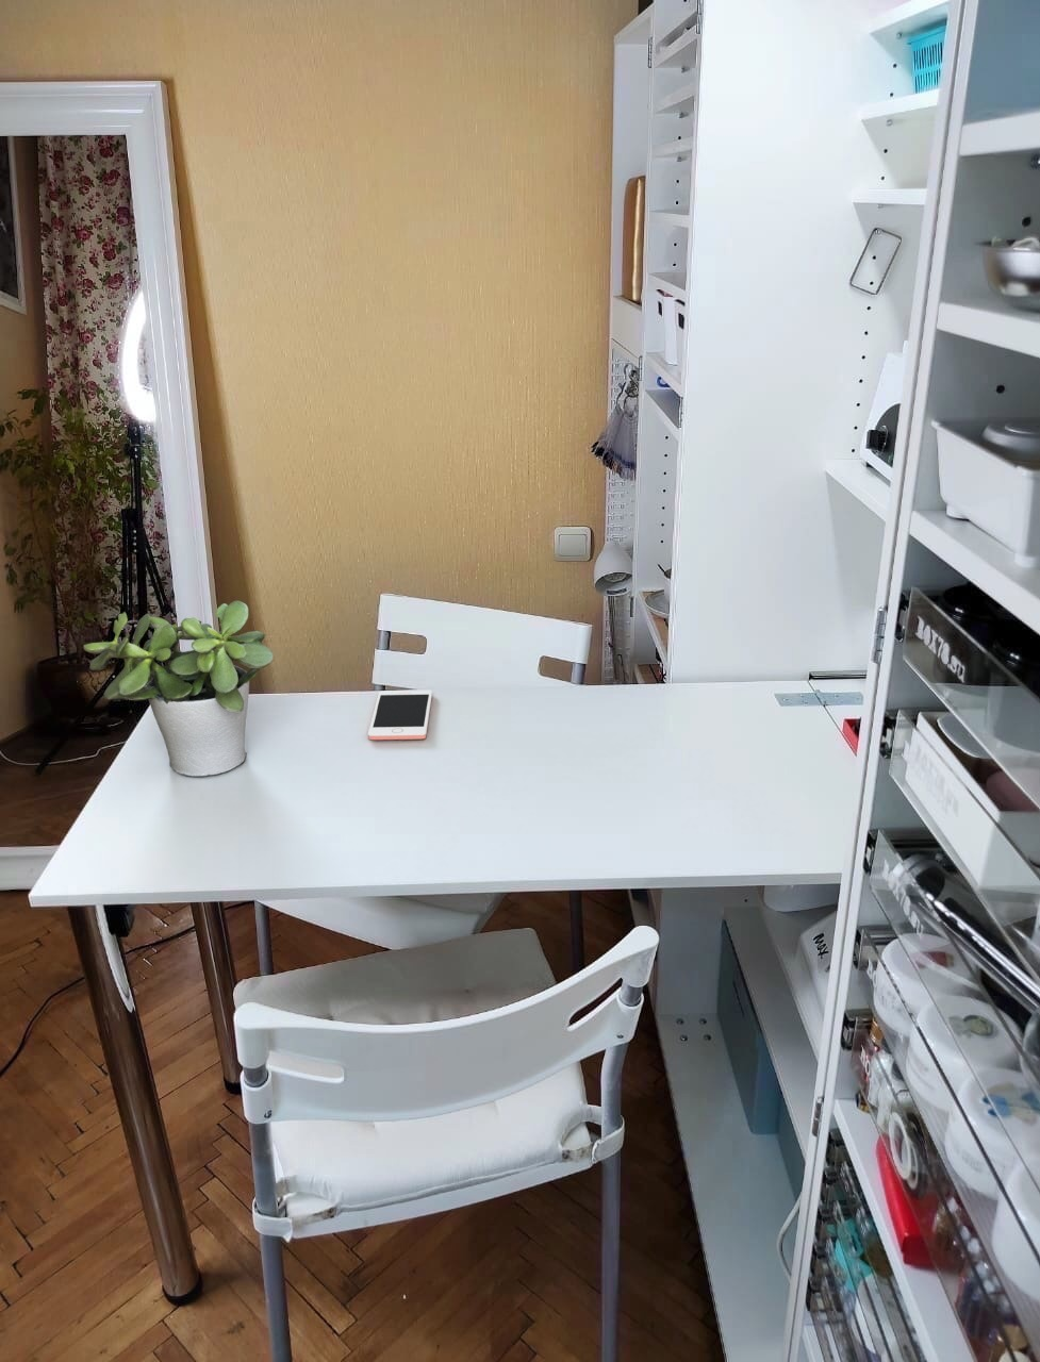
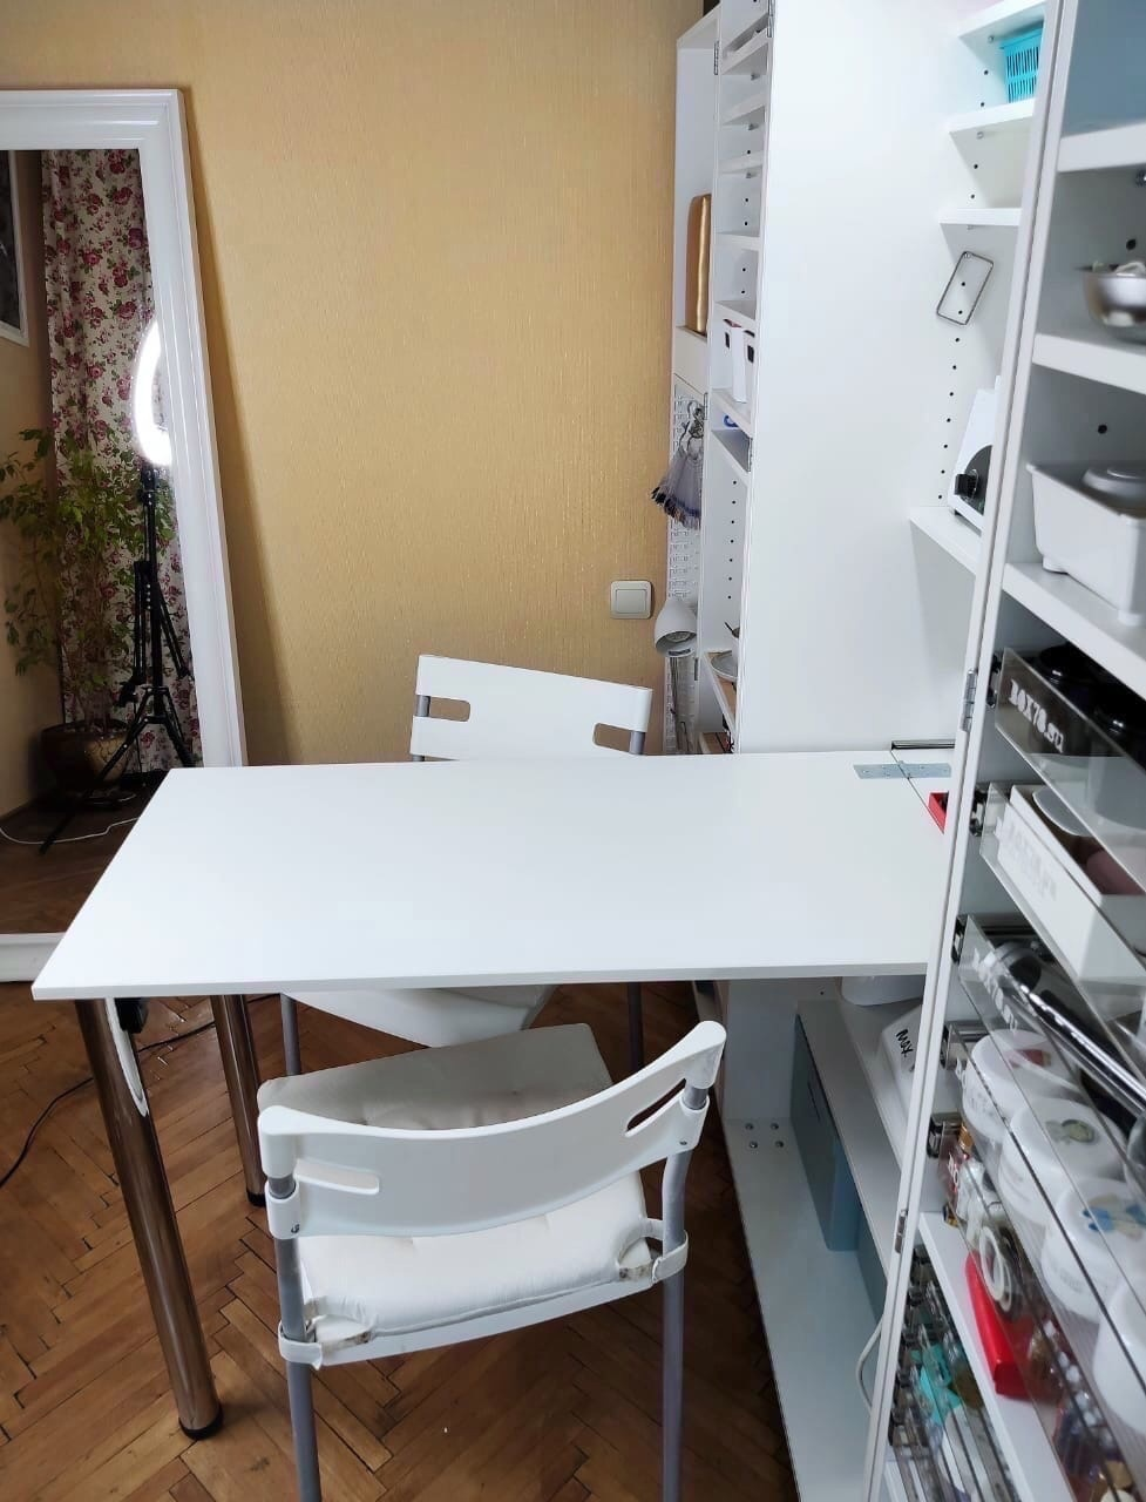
- cell phone (401, 713)
- potted plant (187, 691)
